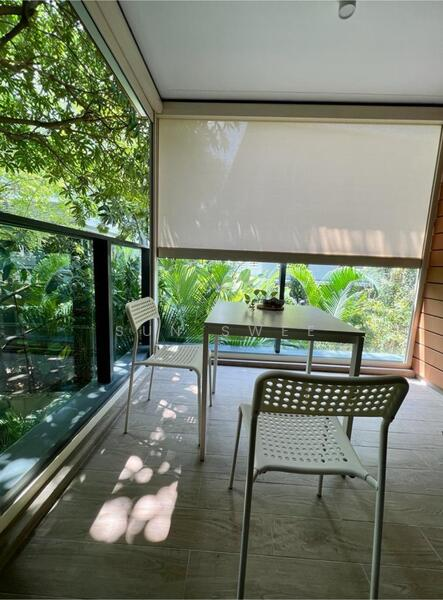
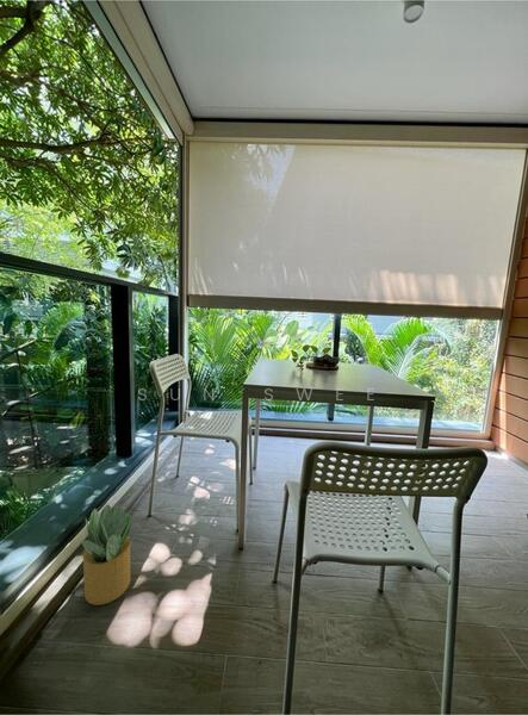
+ potted plant (105, 553)
